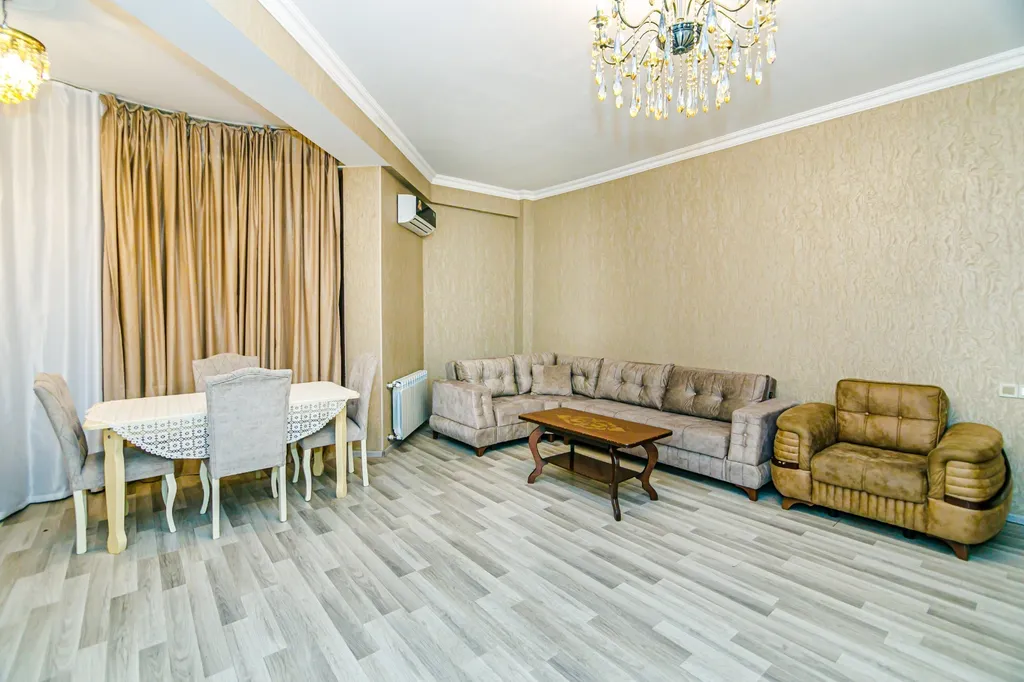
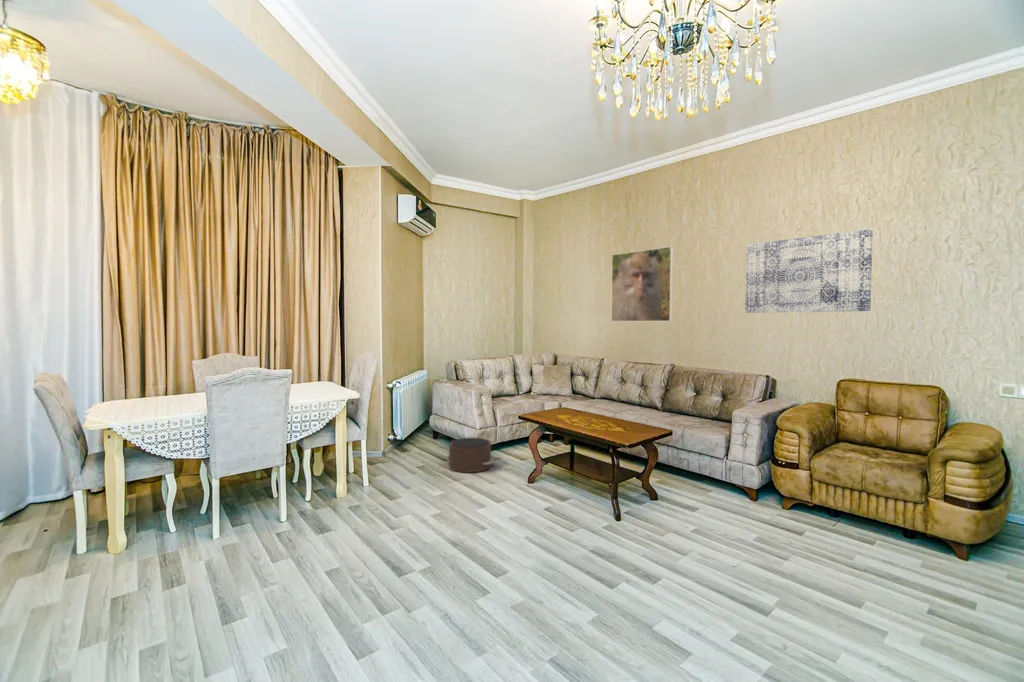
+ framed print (640, 286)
+ pouf (472, 453)
+ wall art (803, 275)
